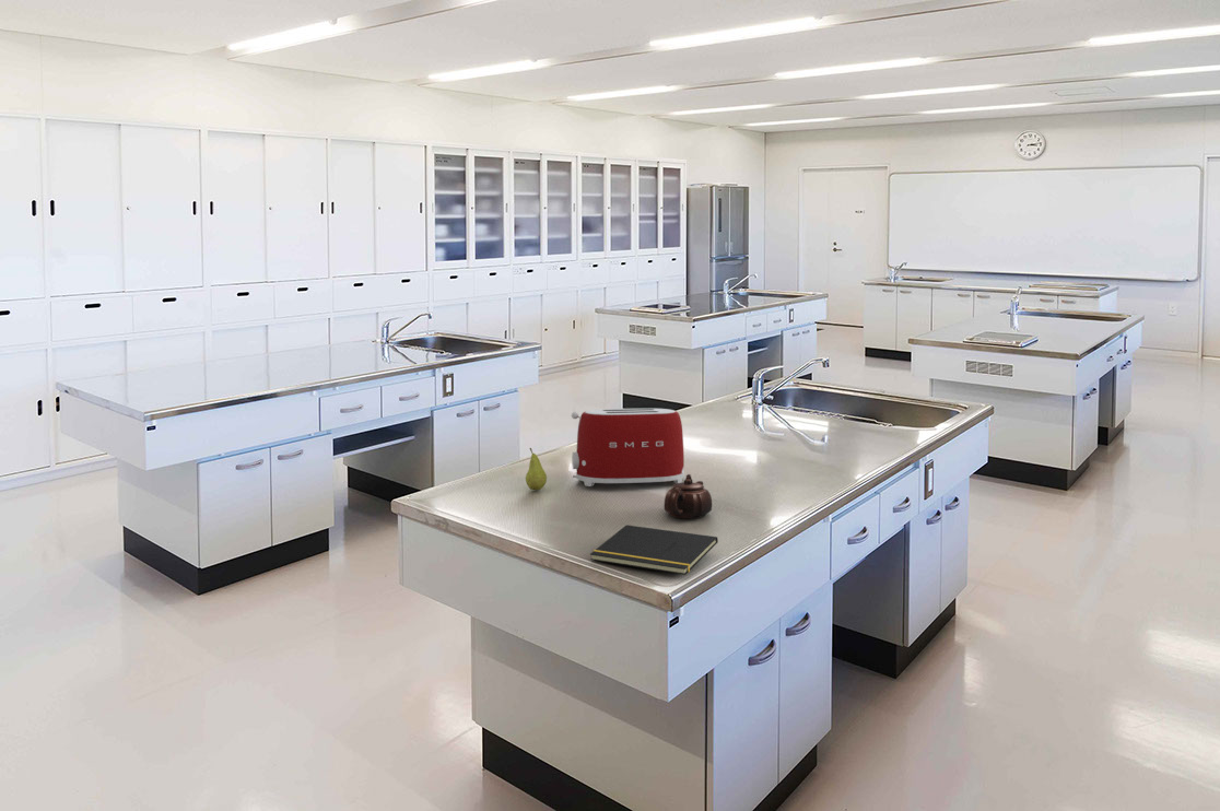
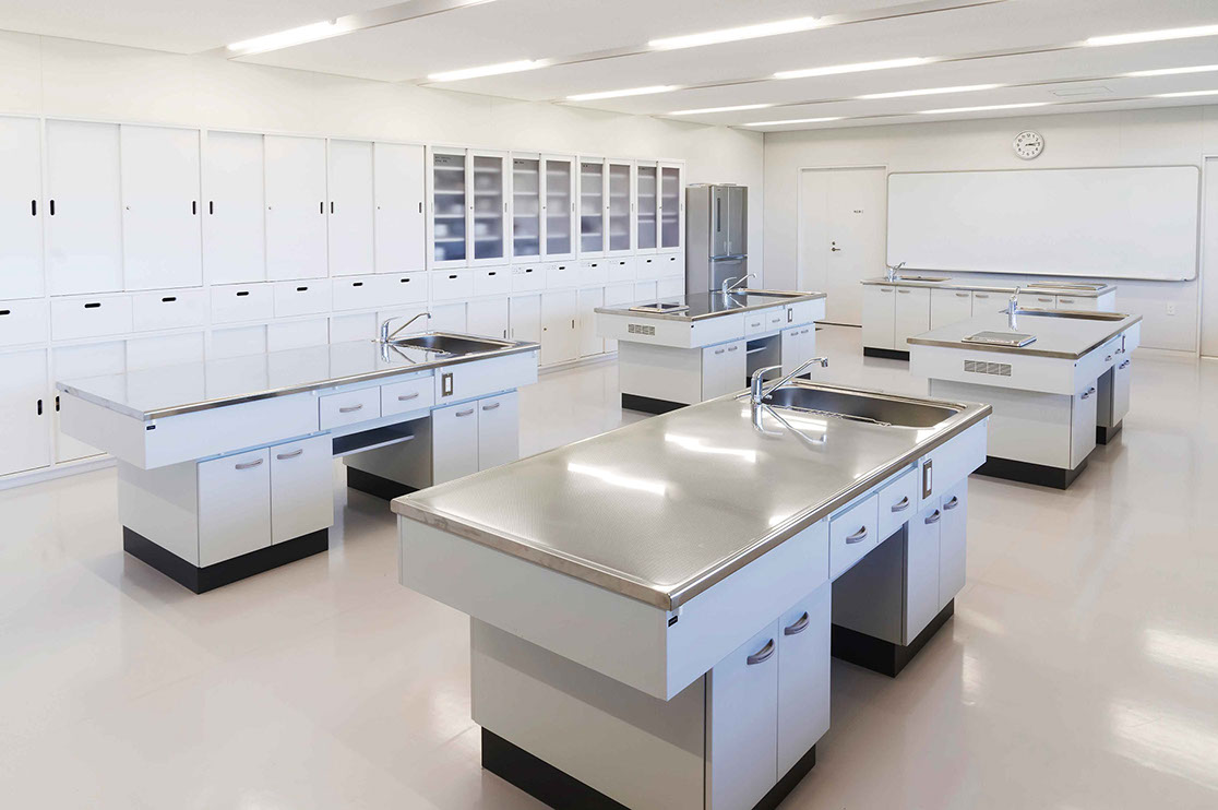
- toaster (627, 446)
- fruit (536, 468)
- notepad (654, 548)
- teapot (687, 494)
